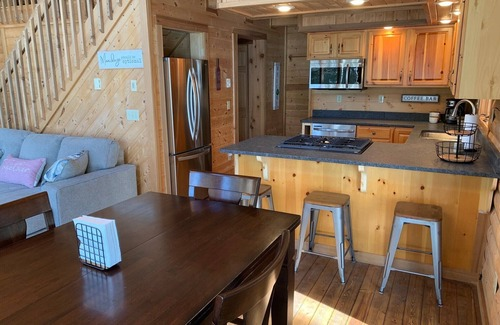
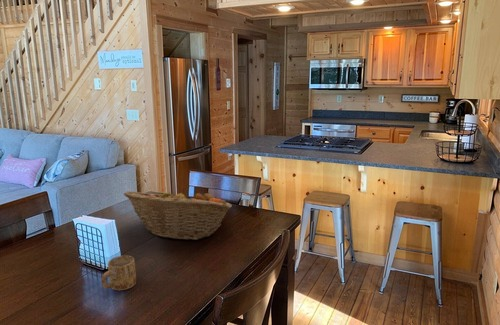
+ mug (118, 274)
+ fruit basket (178, 207)
